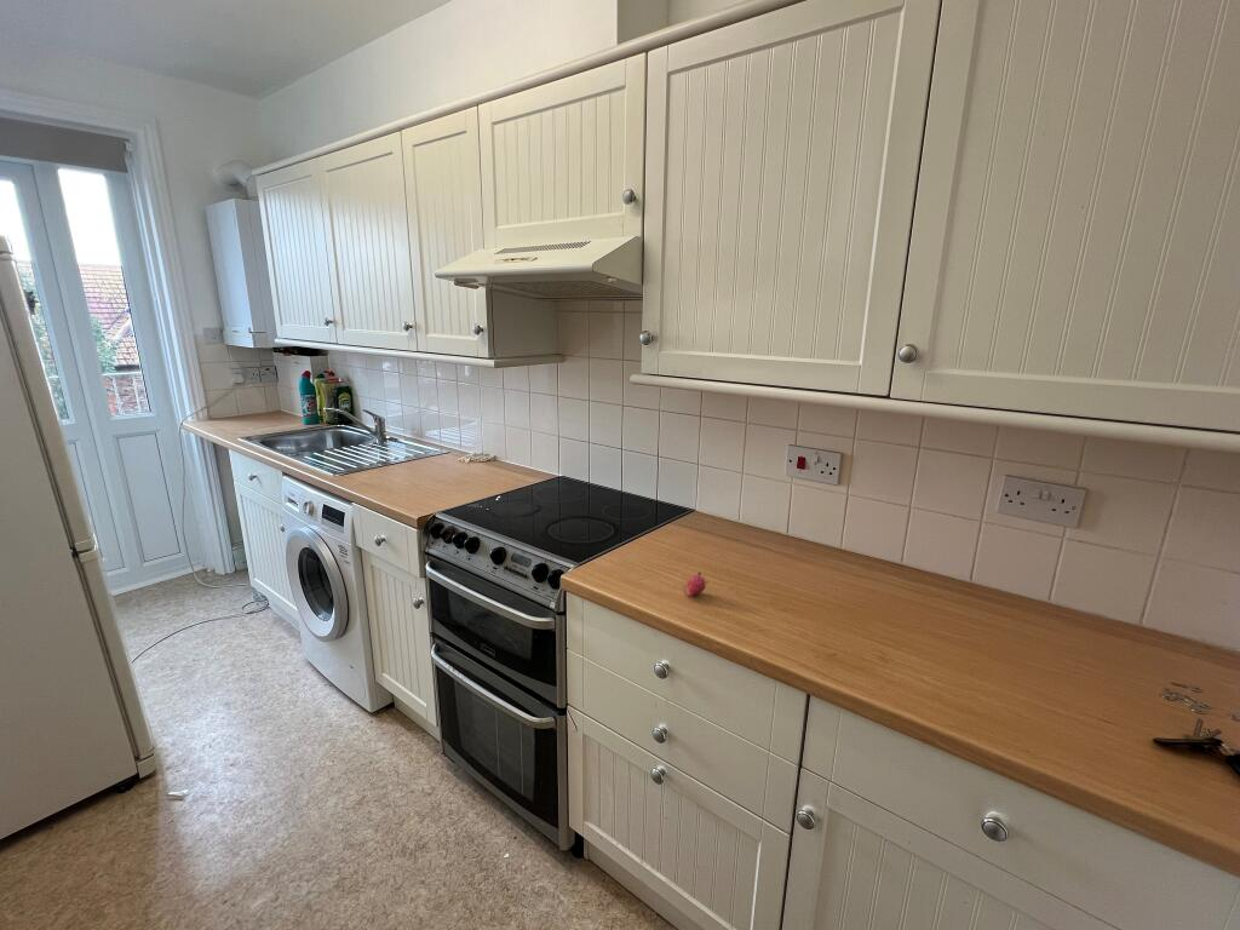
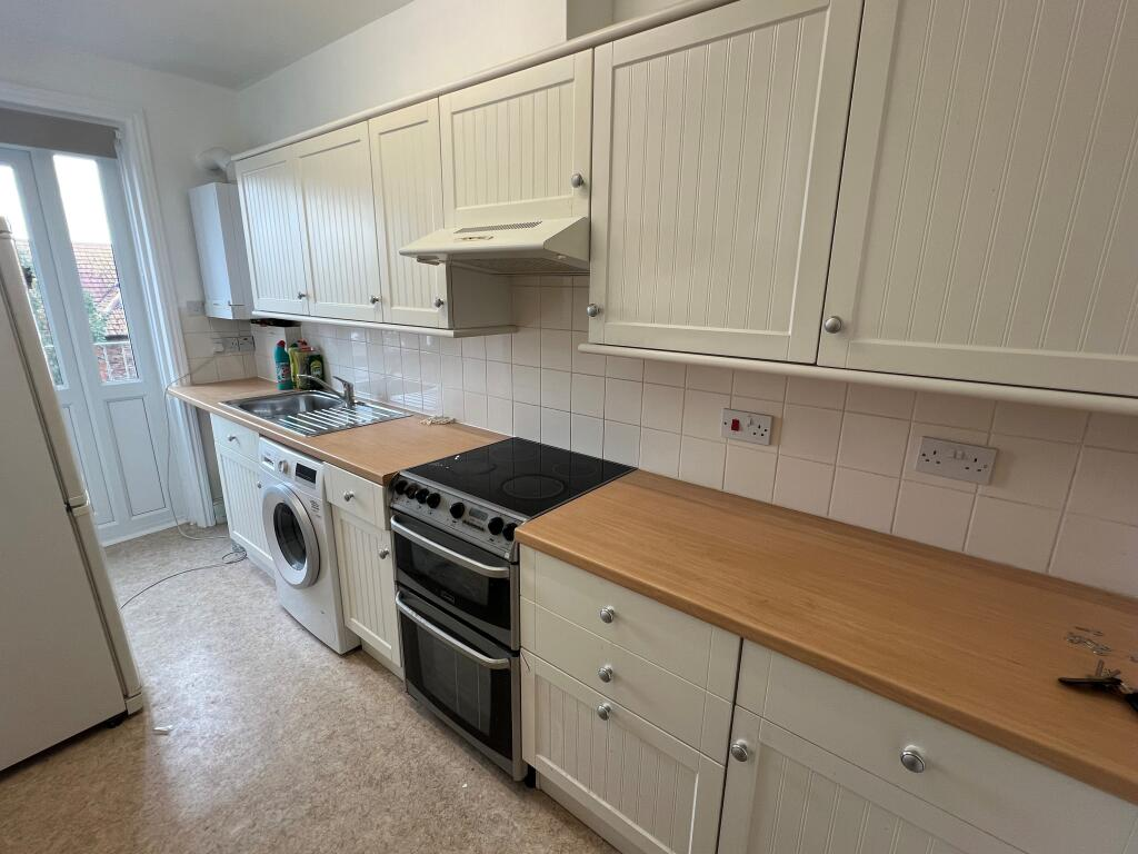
- fruit (694, 584)
